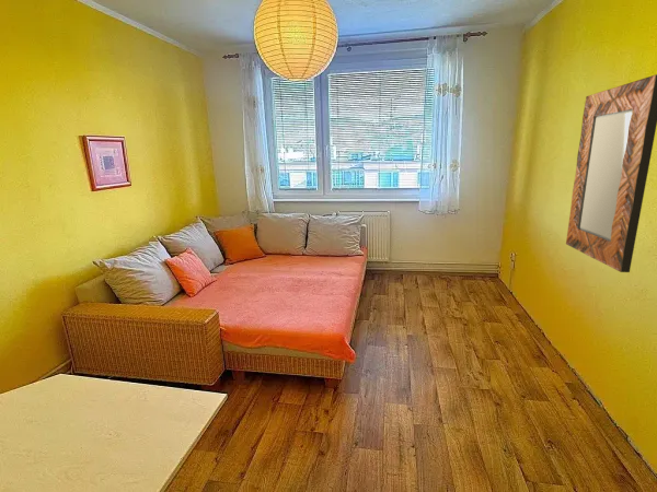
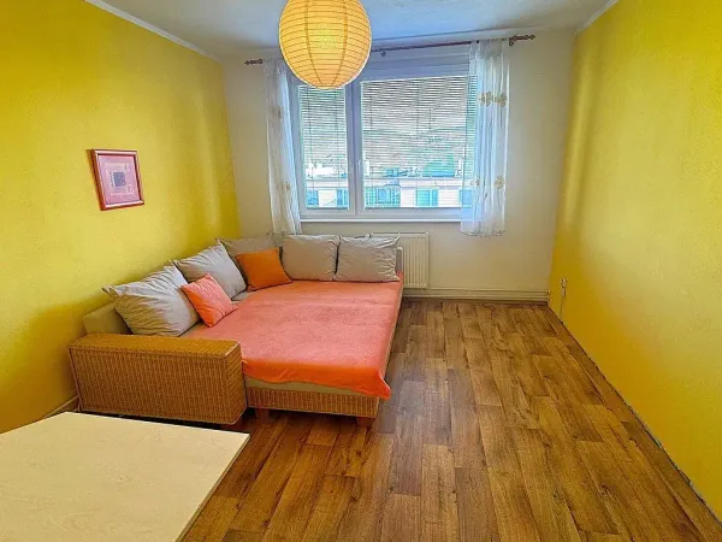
- home mirror (604, 176)
